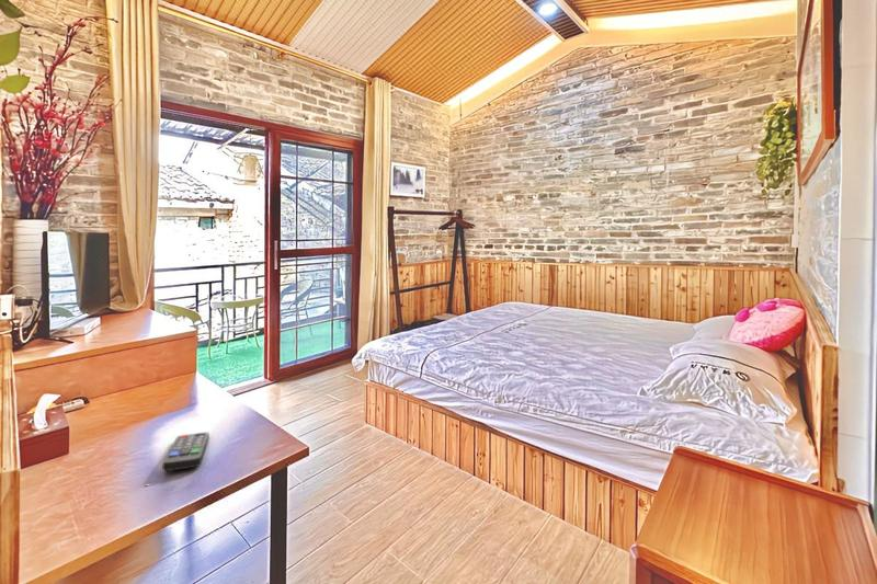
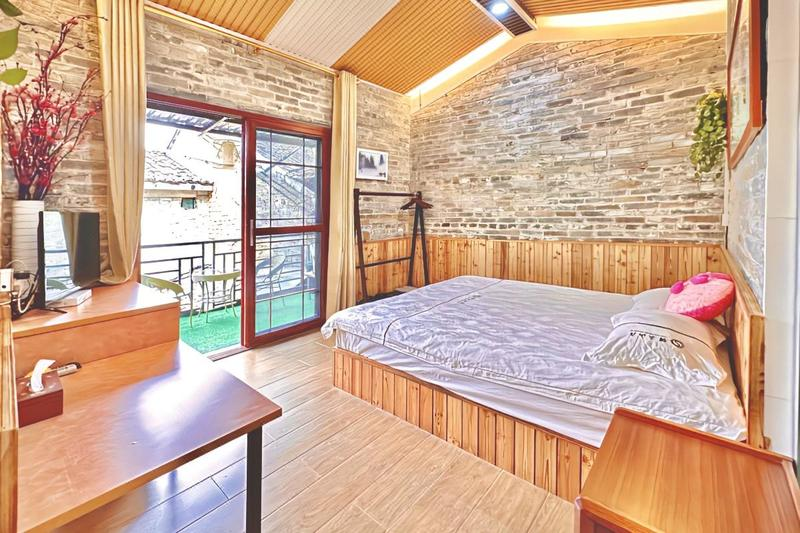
- remote control (187, 449)
